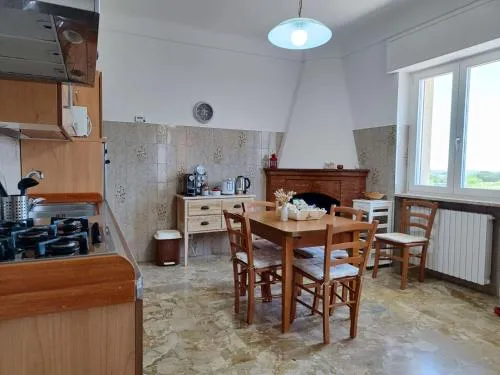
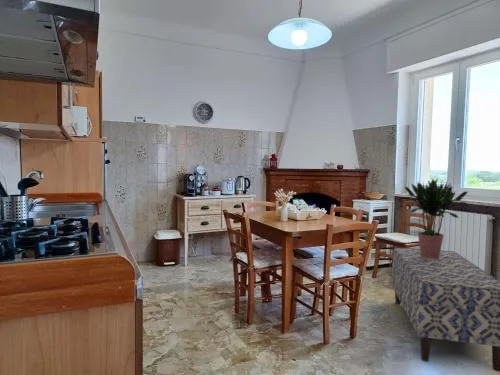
+ bench (439, 296)
+ potted plant (435, 218)
